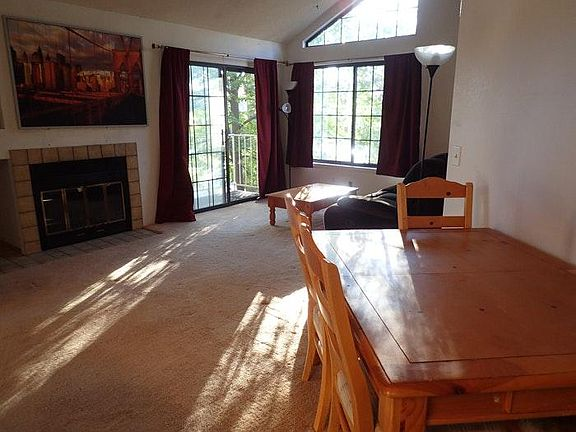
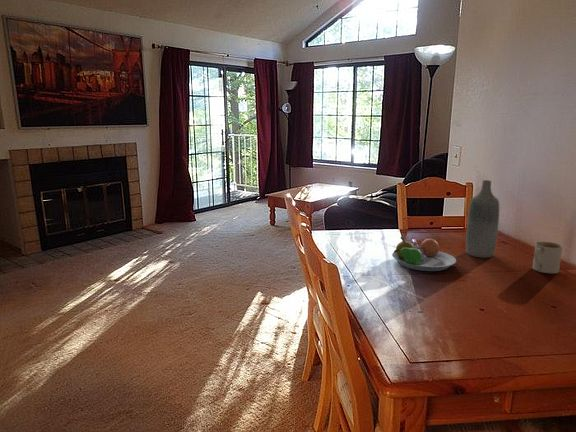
+ bottle (483, 218)
+ fruit bowl (421, 251)
+ mug (544, 258)
